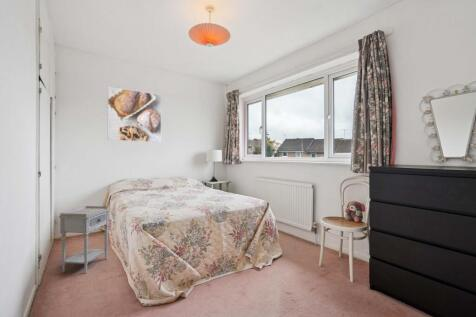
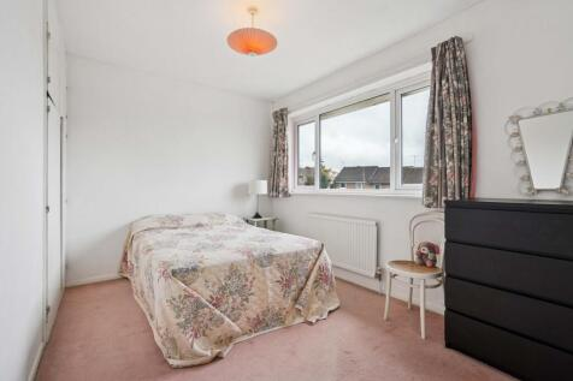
- nightstand (86, 237)
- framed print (135, 116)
